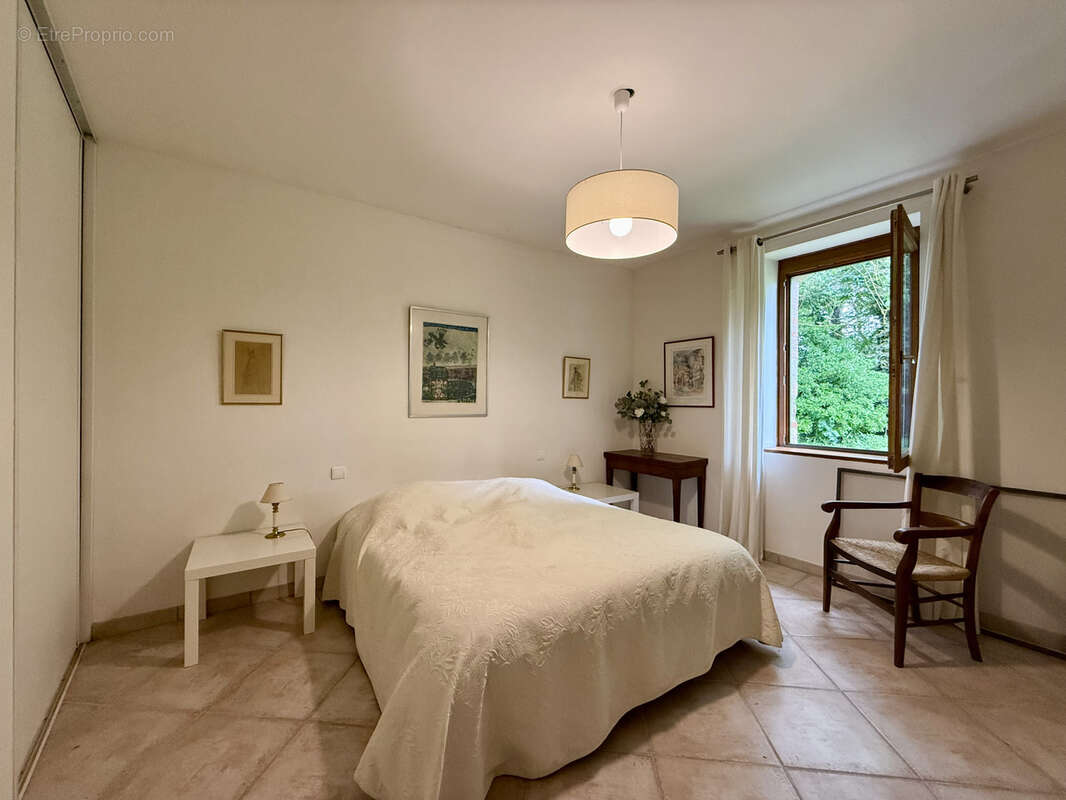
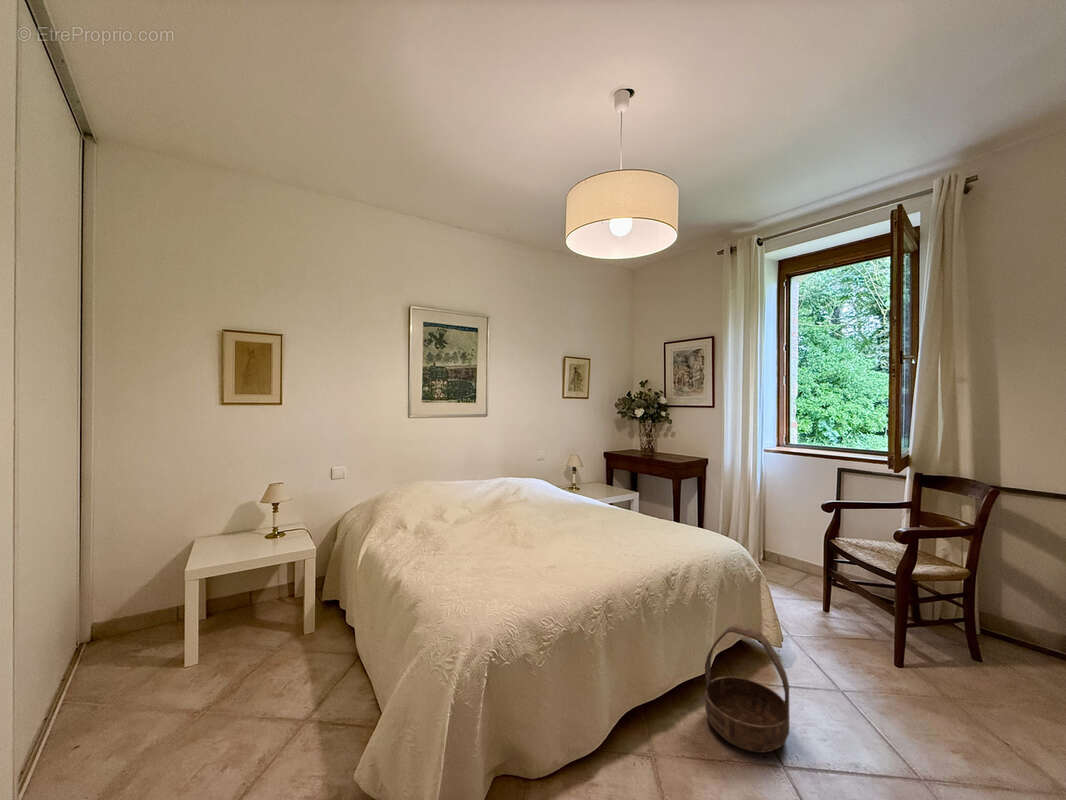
+ basket (745, 679)
